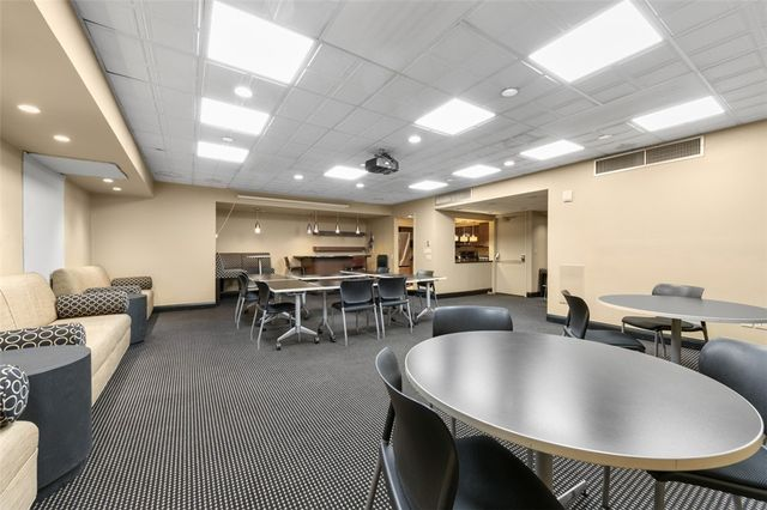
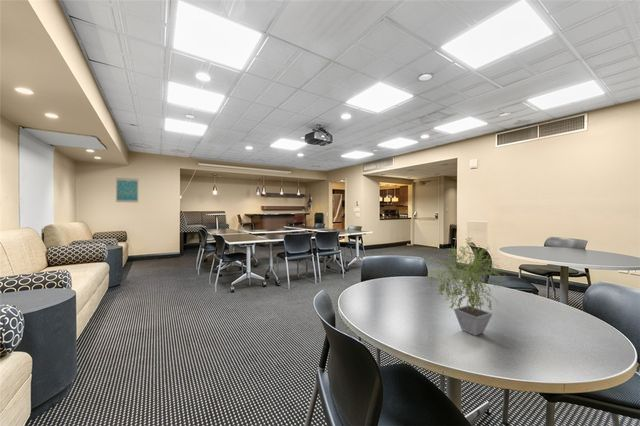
+ potted plant (465, 284)
+ wall art (127, 190)
